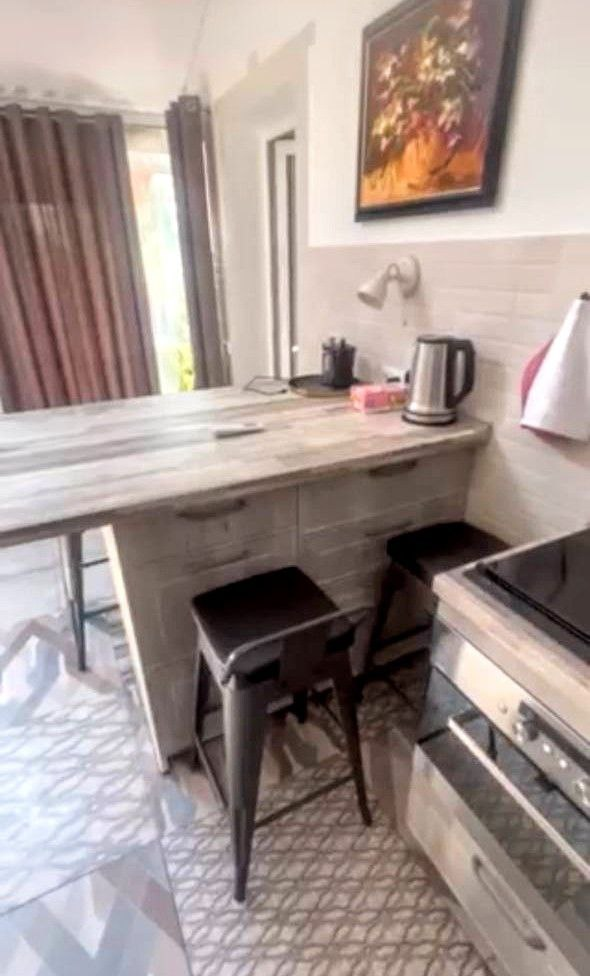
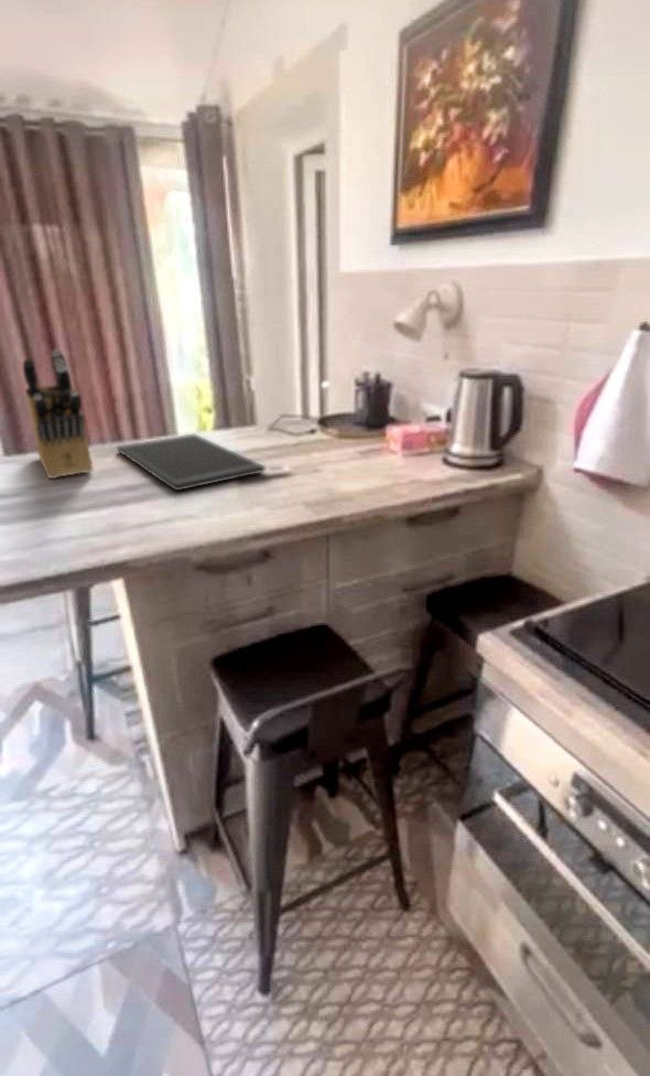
+ cutting board (186, 458)
+ knife block (54, 410)
